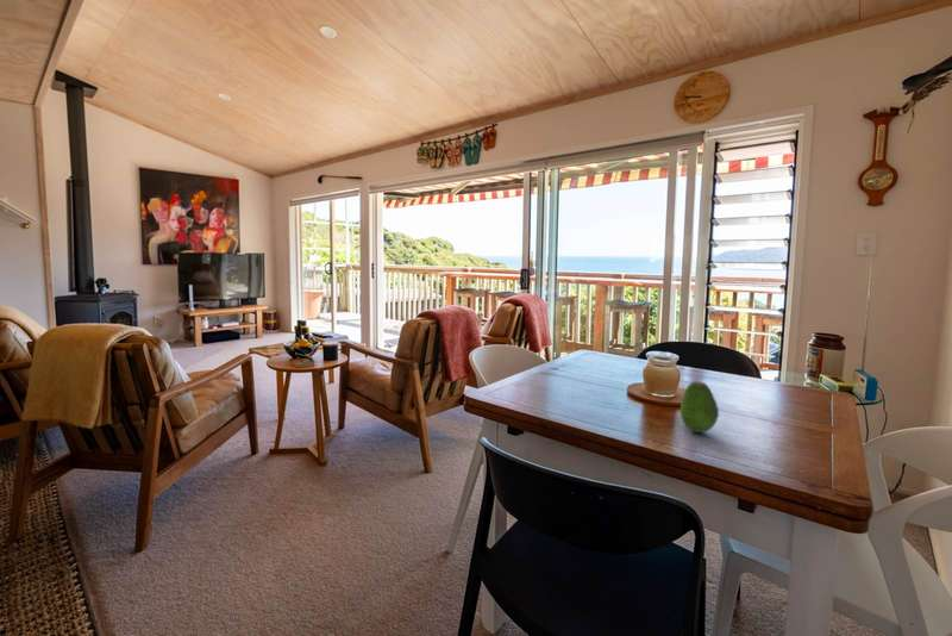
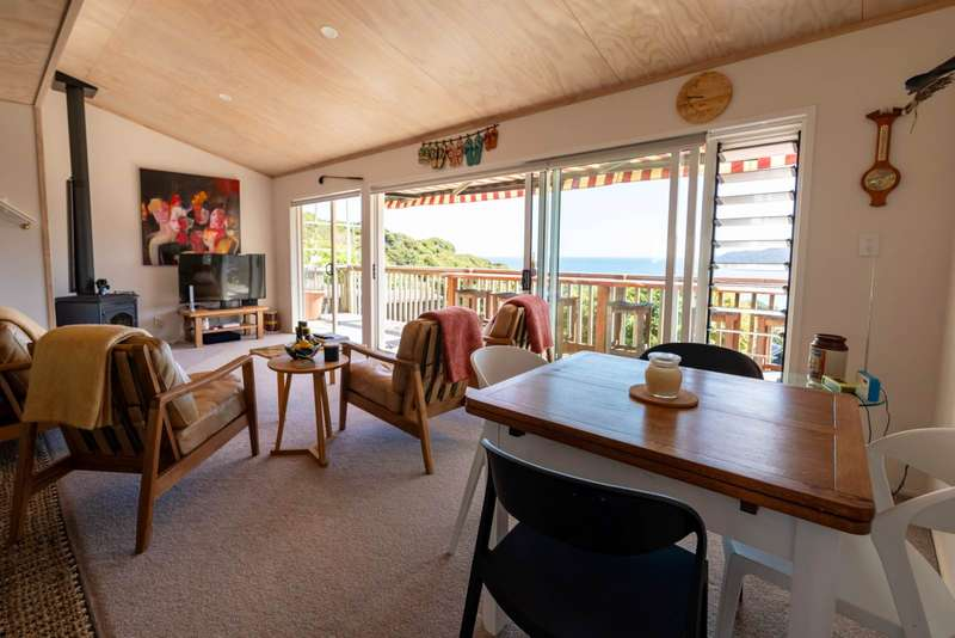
- fruit (699, 406)
